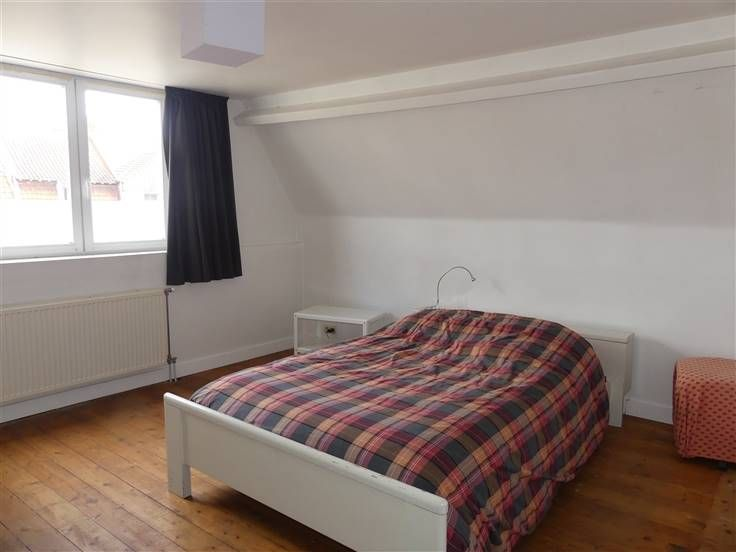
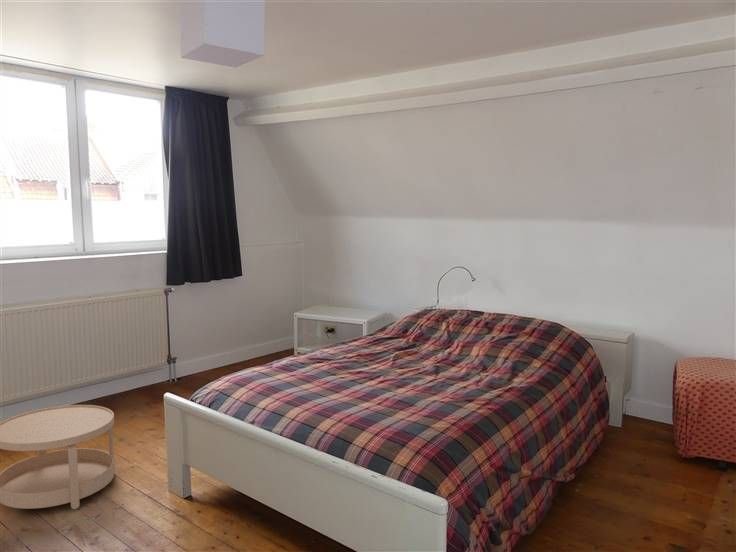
+ side table (56, 456)
